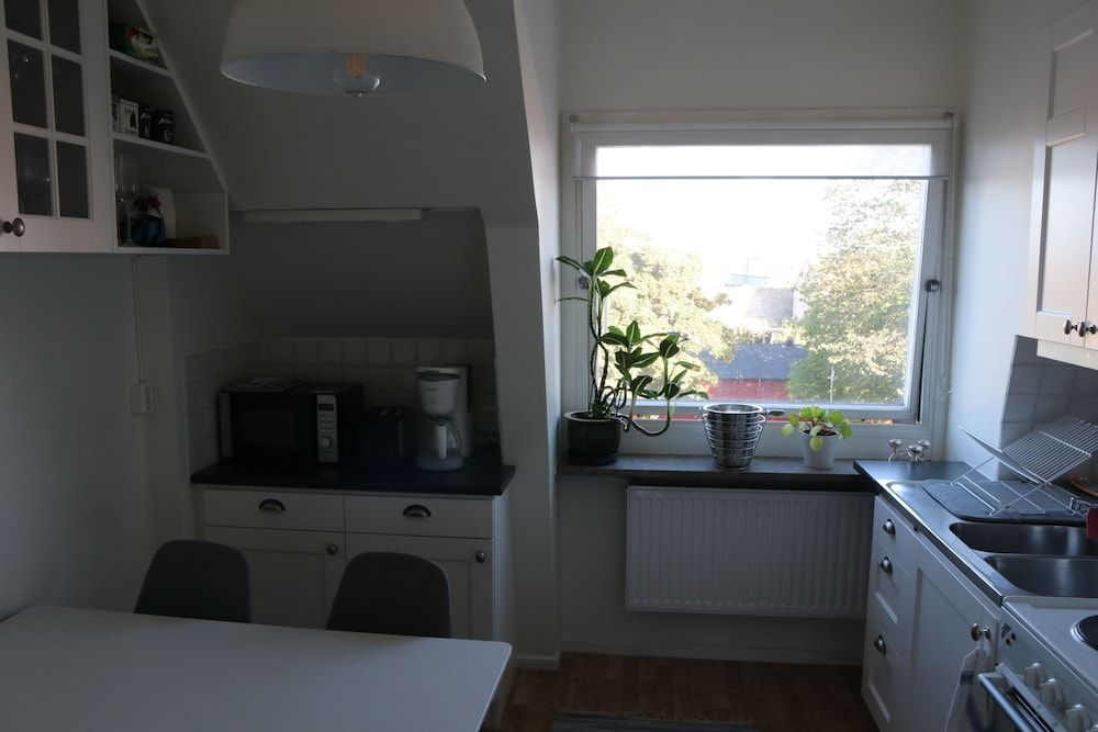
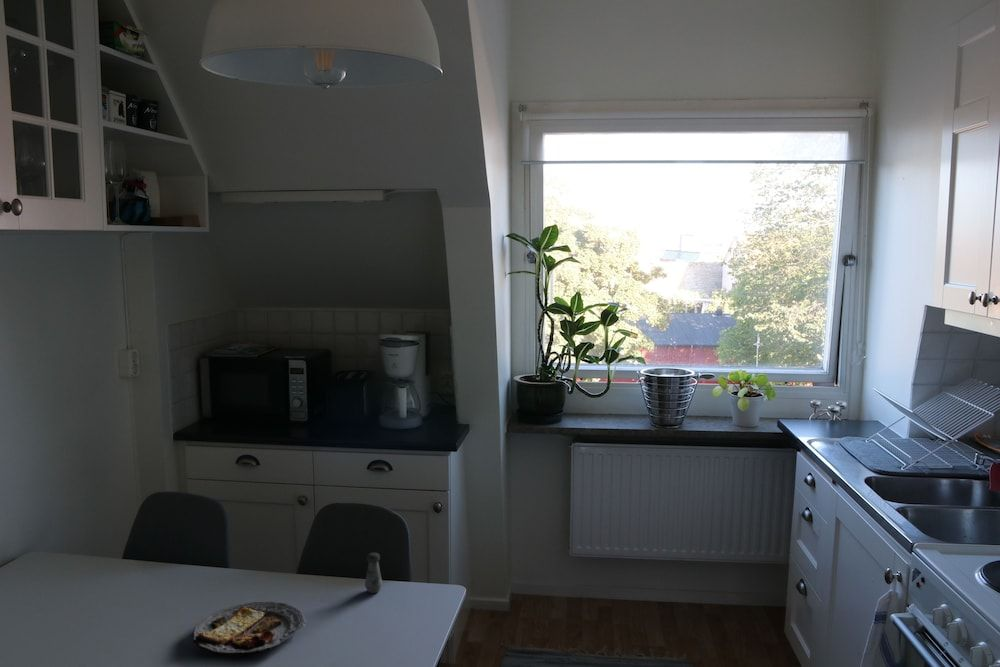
+ salt shaker (373, 572)
+ food plate (249, 627)
